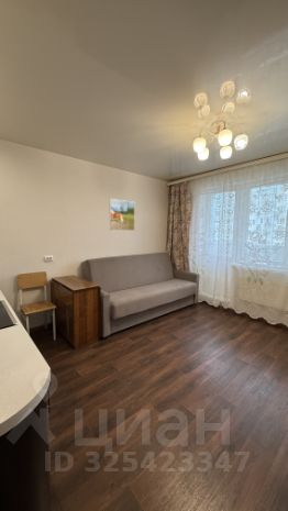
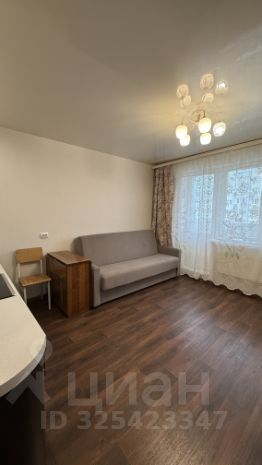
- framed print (122, 215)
